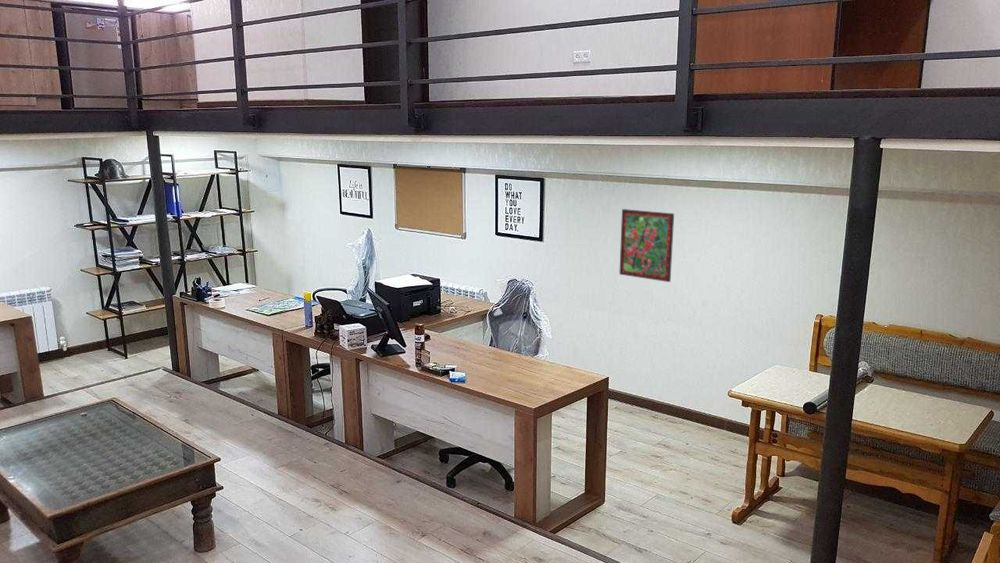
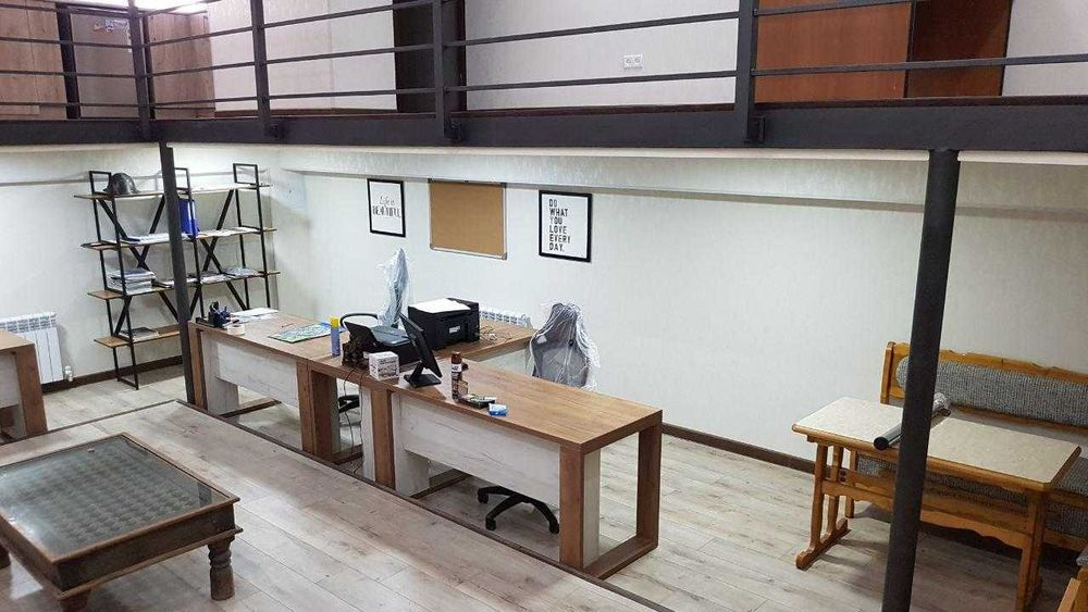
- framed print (645, 245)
